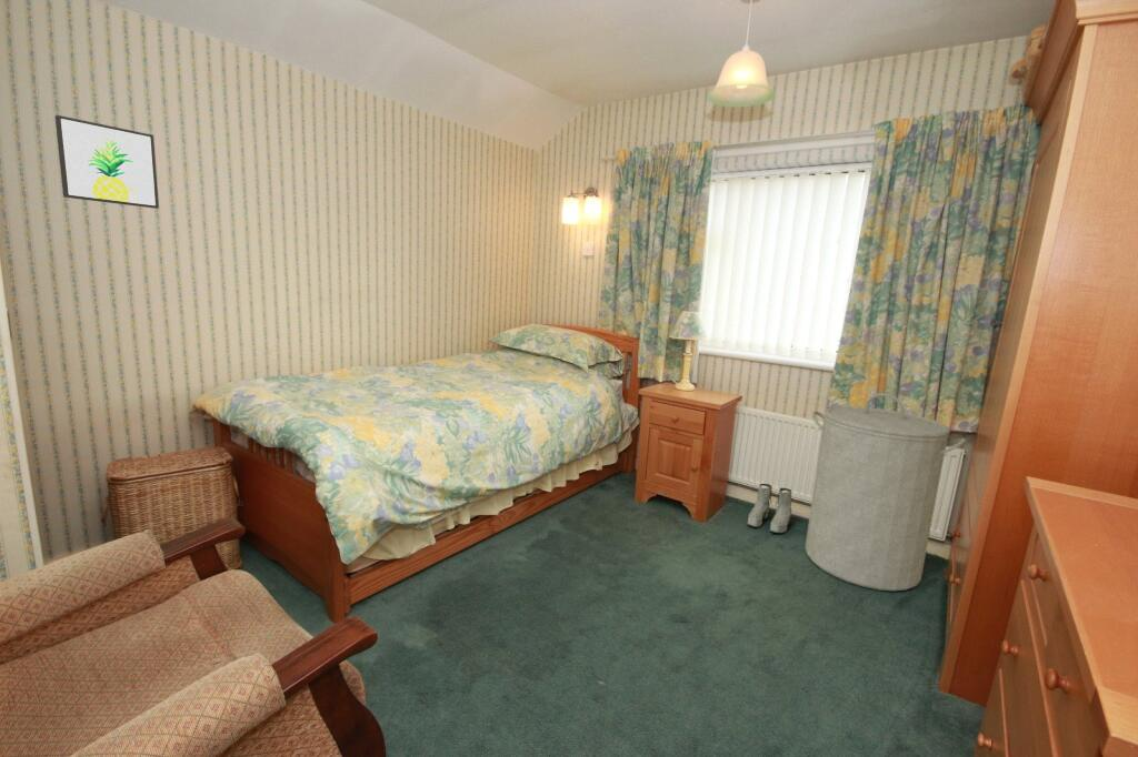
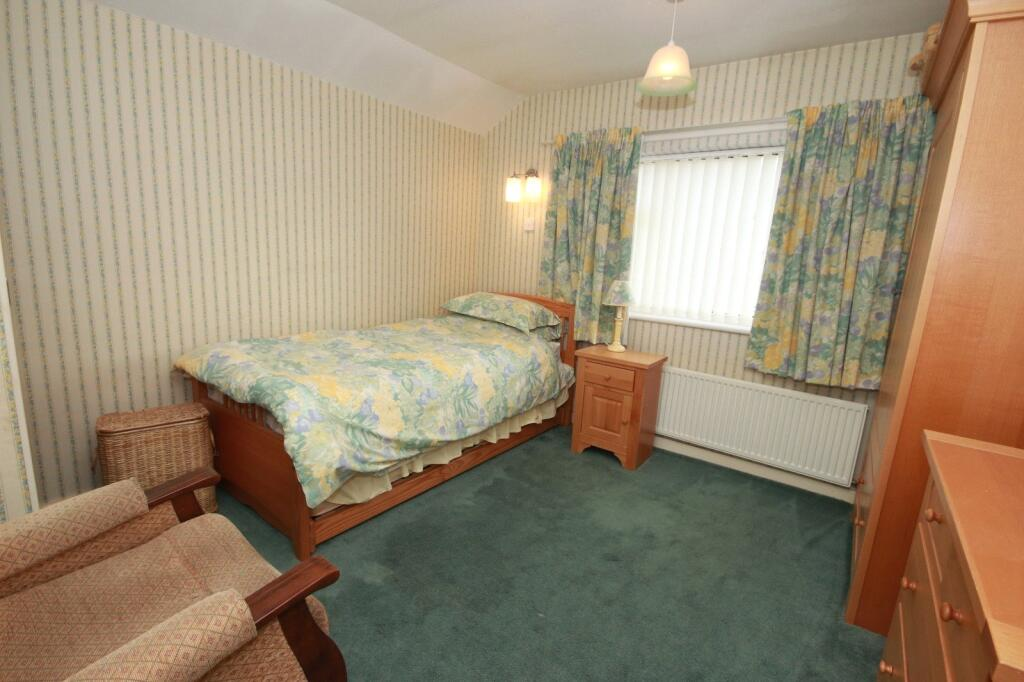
- wall art (110, 164)
- laundry hamper (874, 481)
- boots (768, 506)
